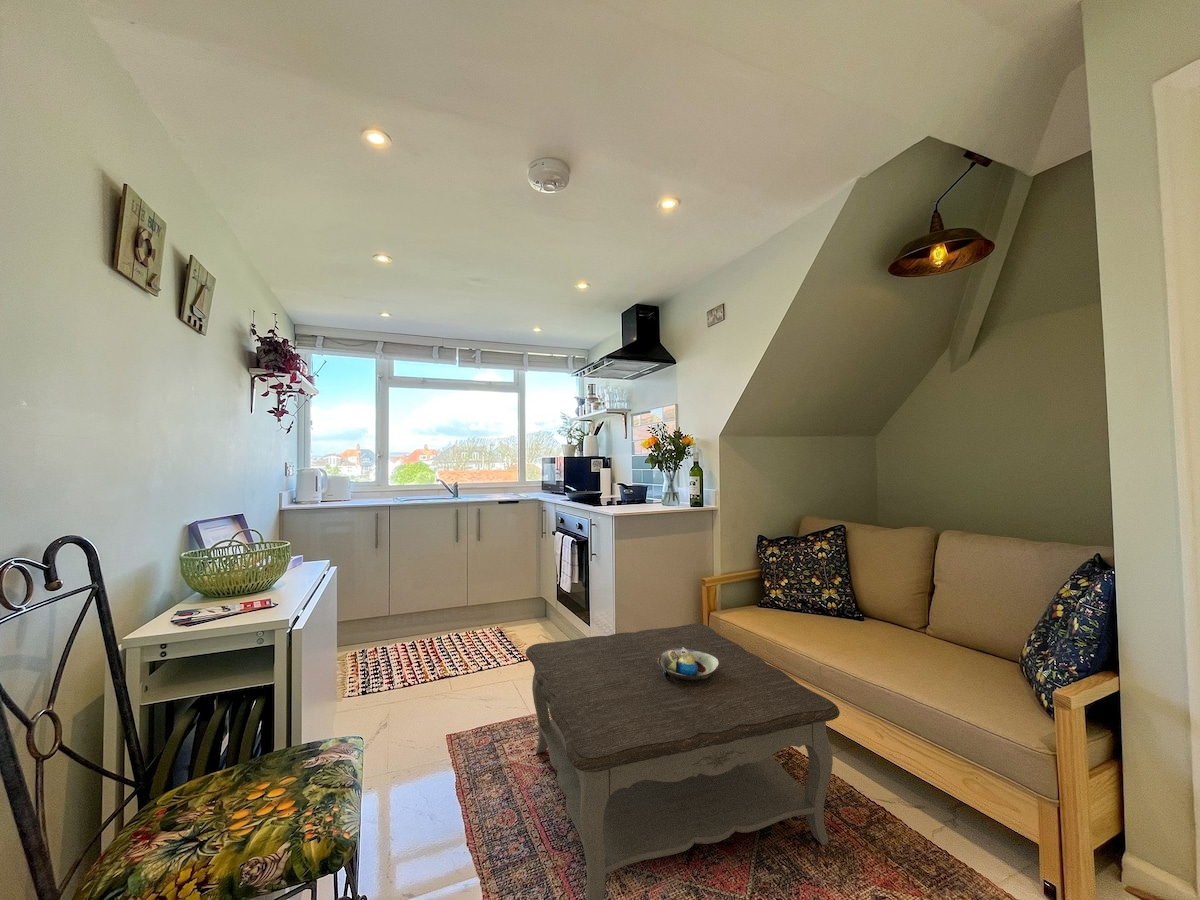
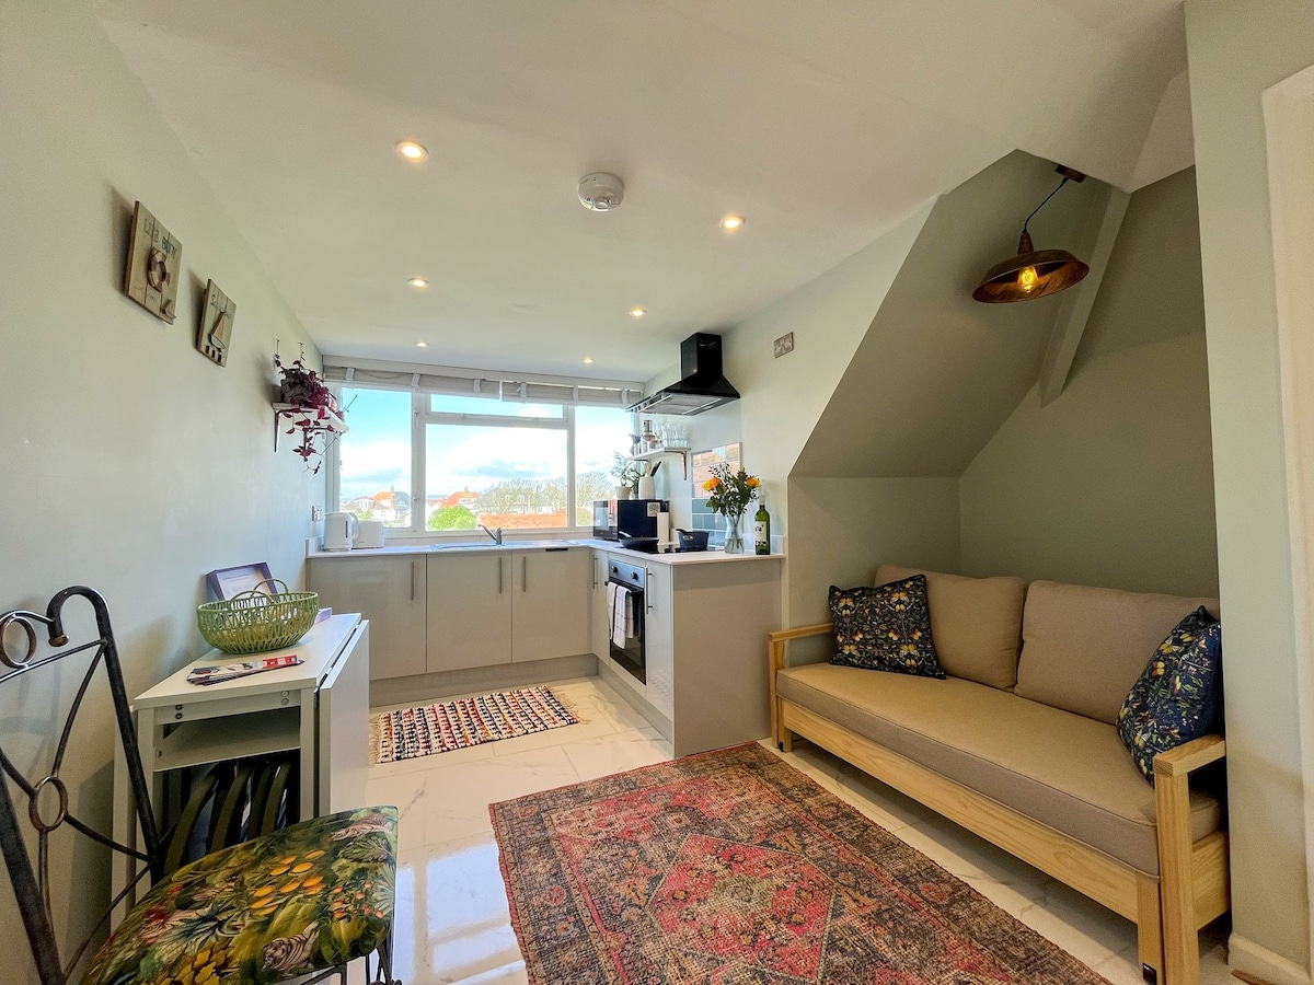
- decorative bowl (680, 661)
- coffee table (660, 729)
